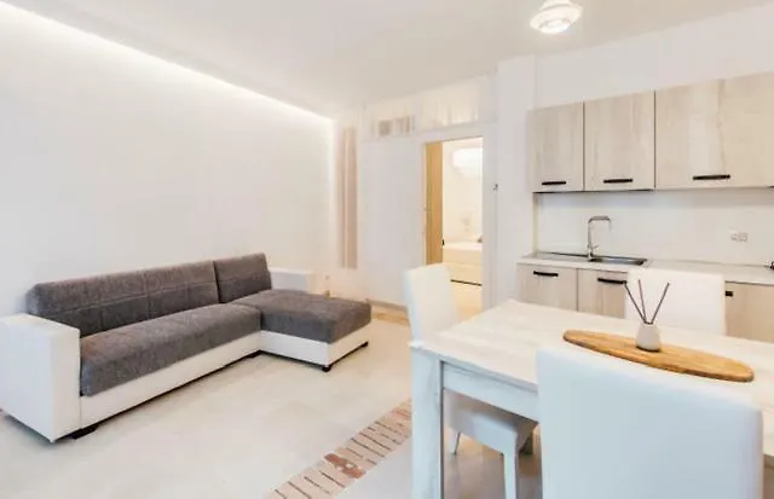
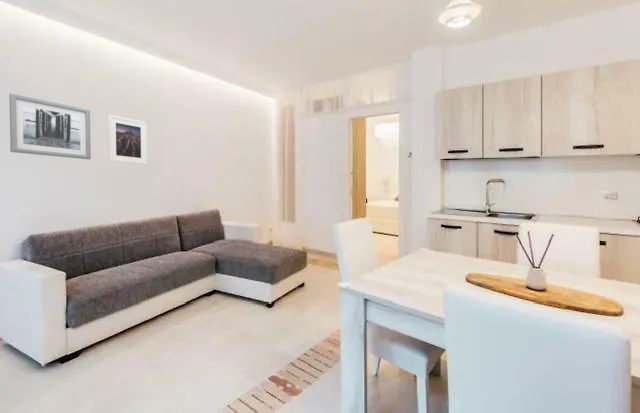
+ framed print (128, 140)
+ wall art (53, 129)
